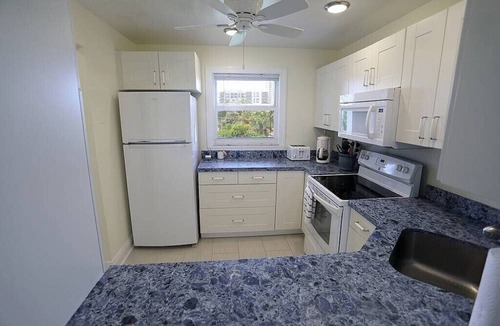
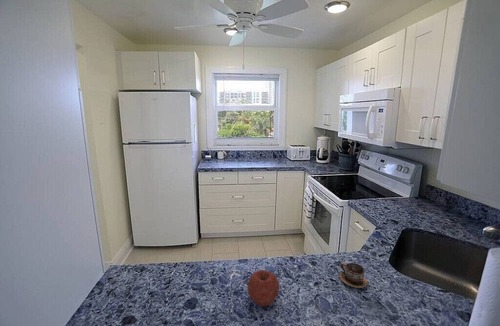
+ fruit (263, 285)
+ cup (353, 273)
